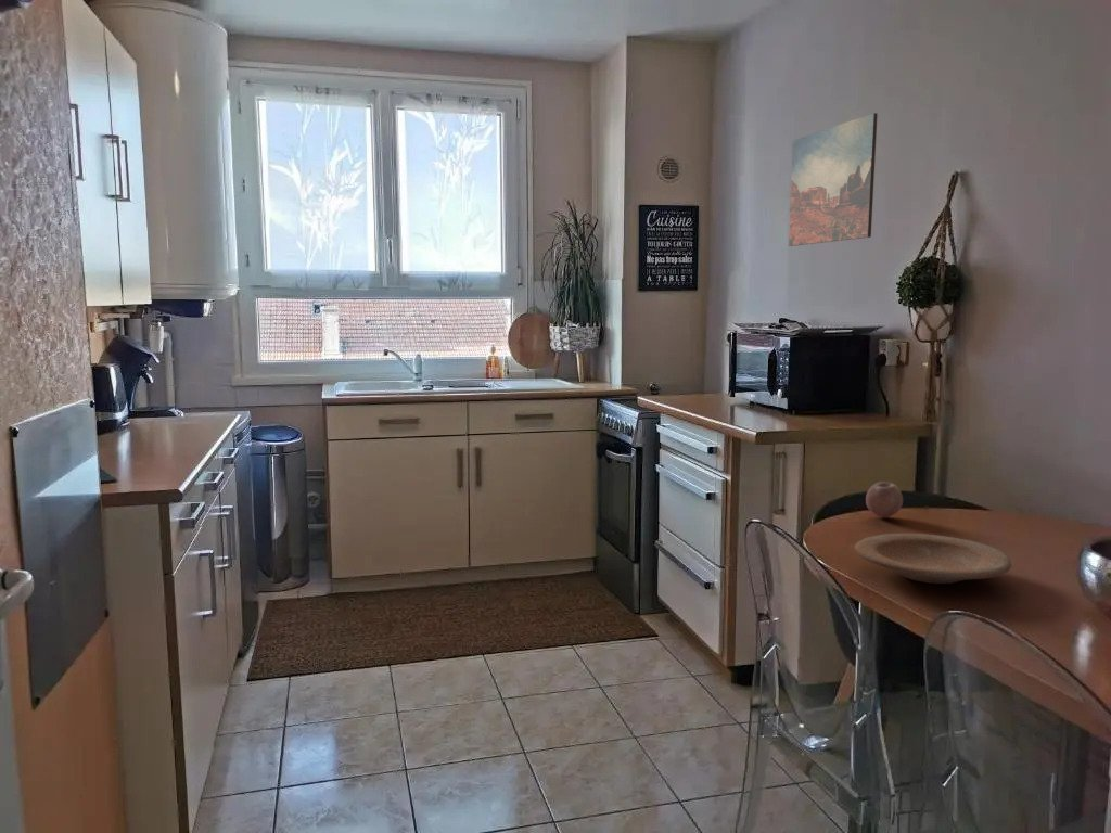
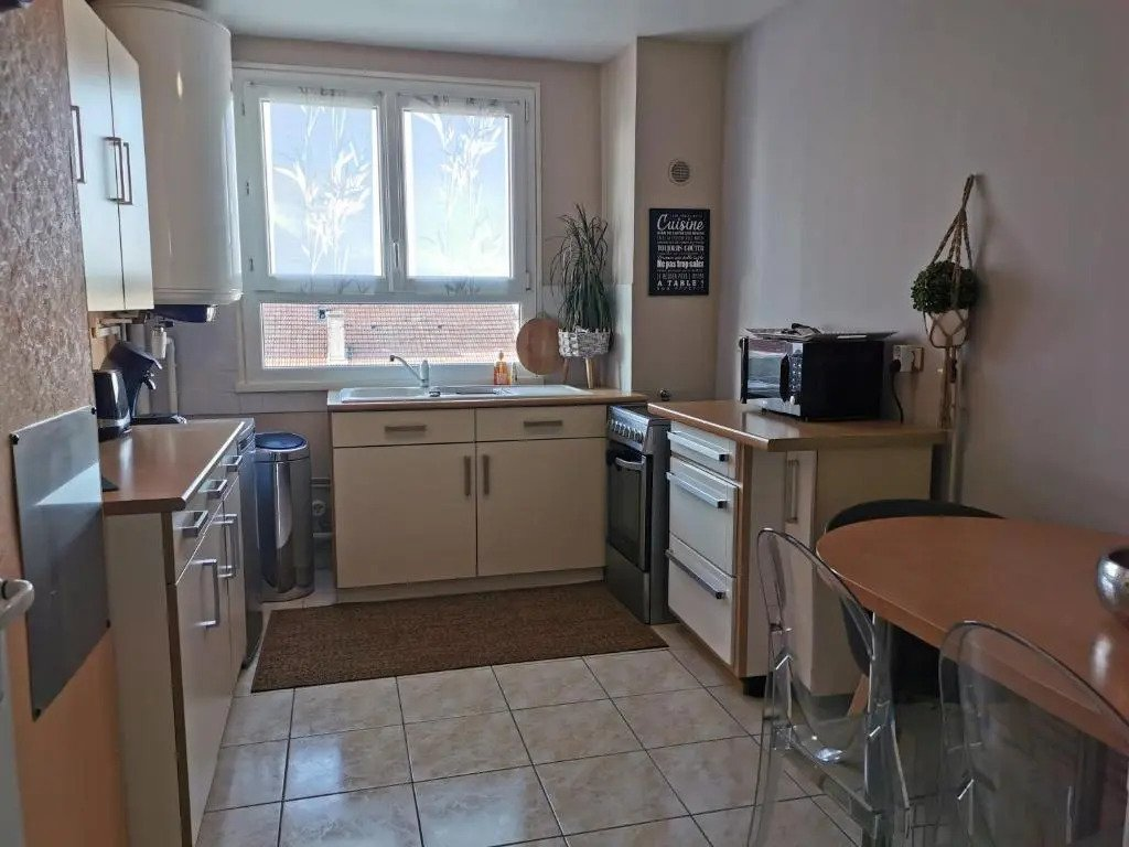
- wall art (829, 184)
- fruit (884, 499)
- plate (930, 562)
